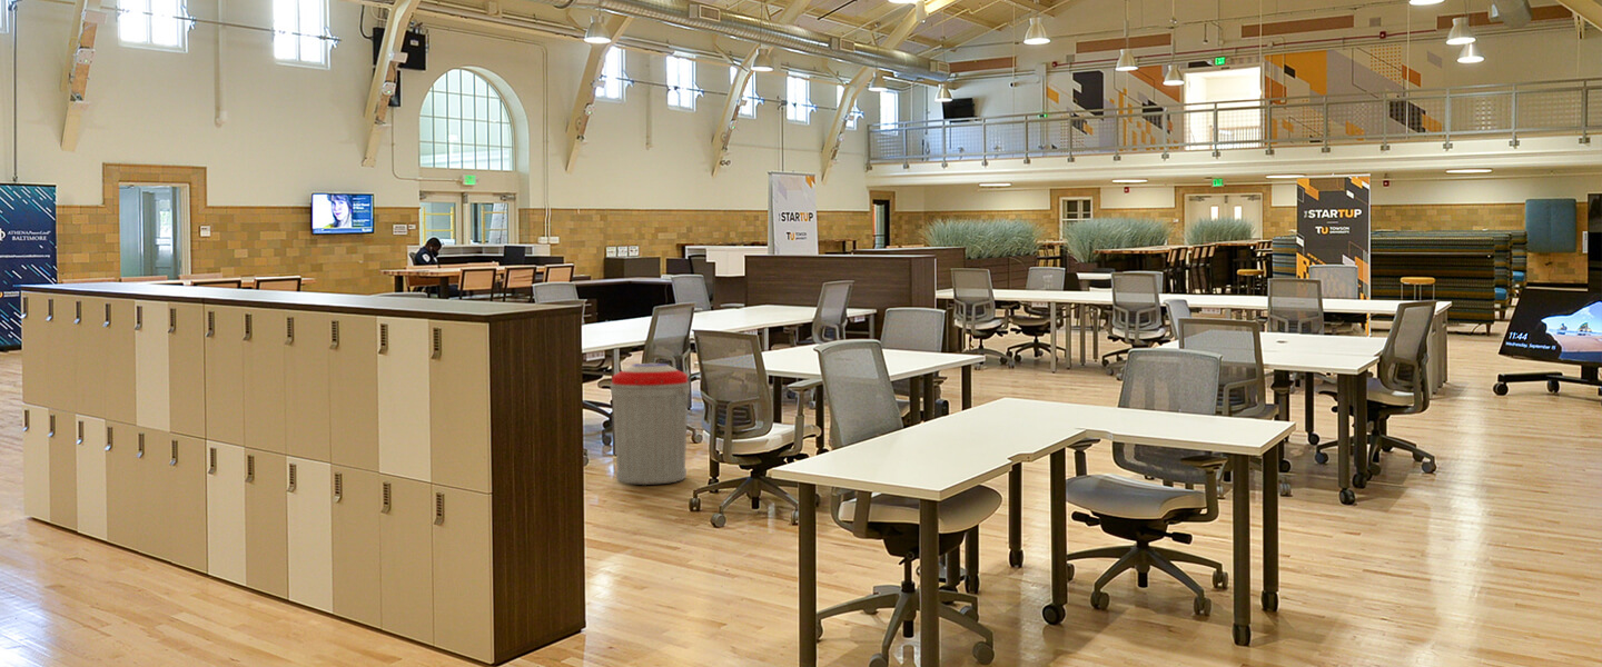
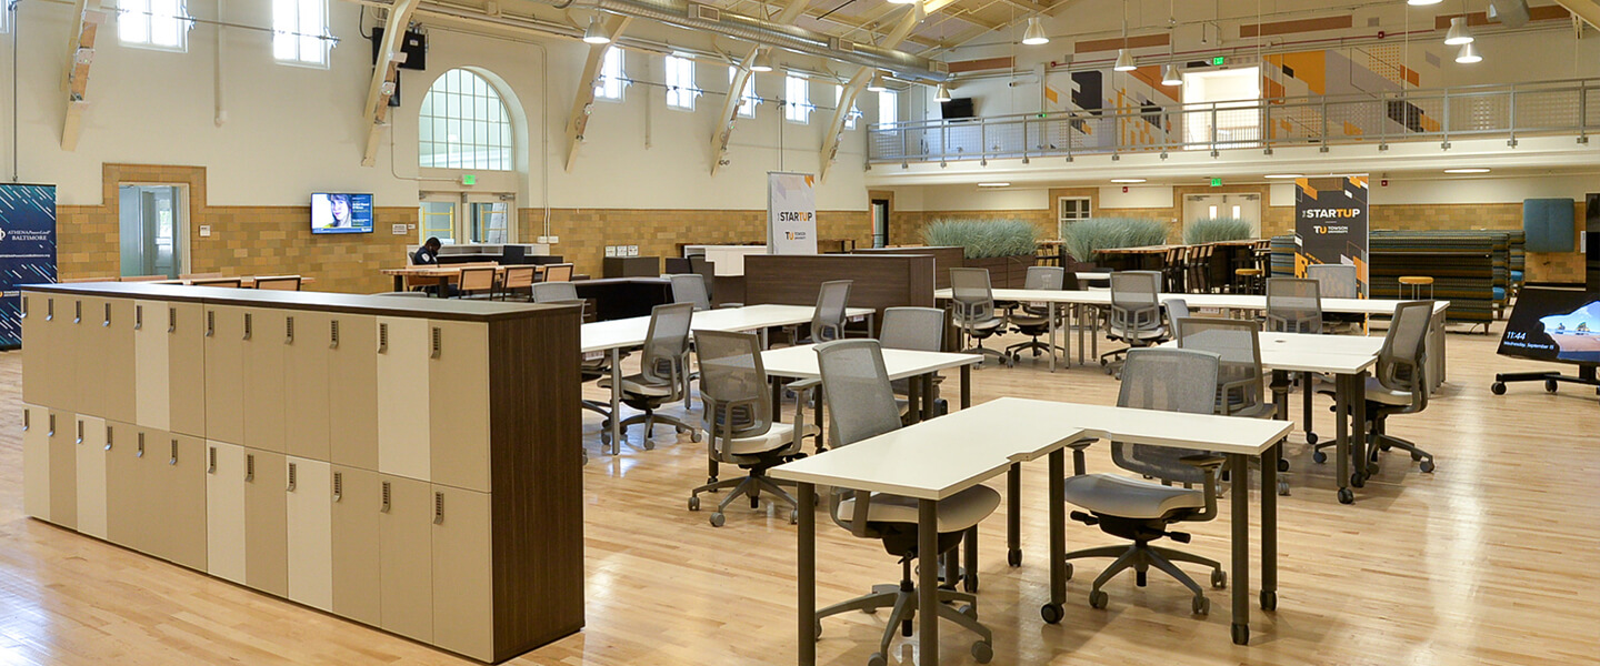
- trash can (650, 420)
